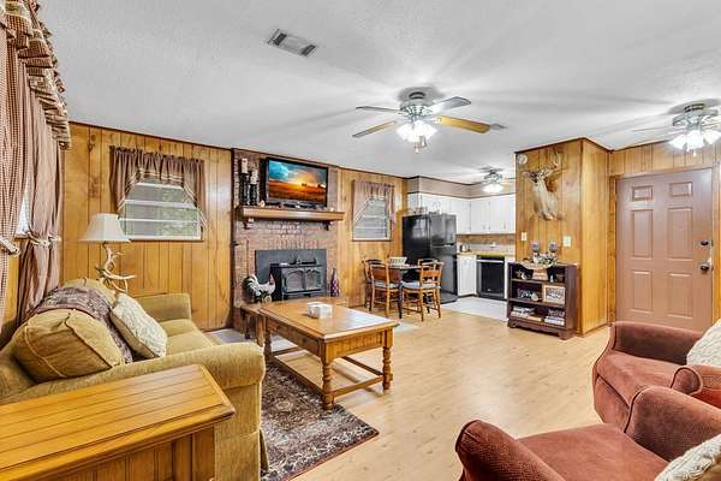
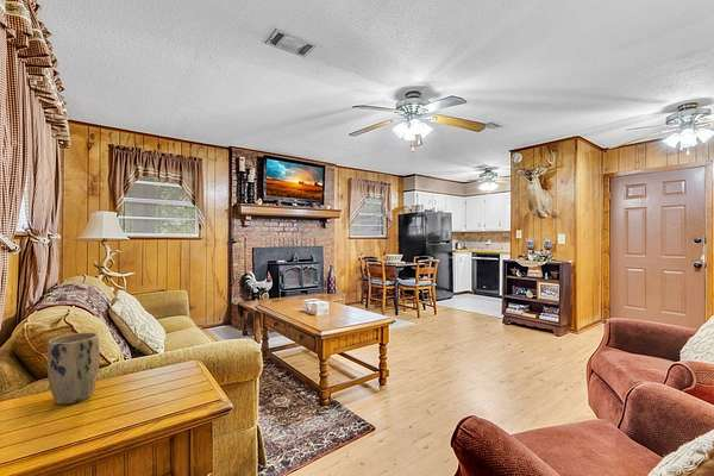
+ plant pot (74, 368)
